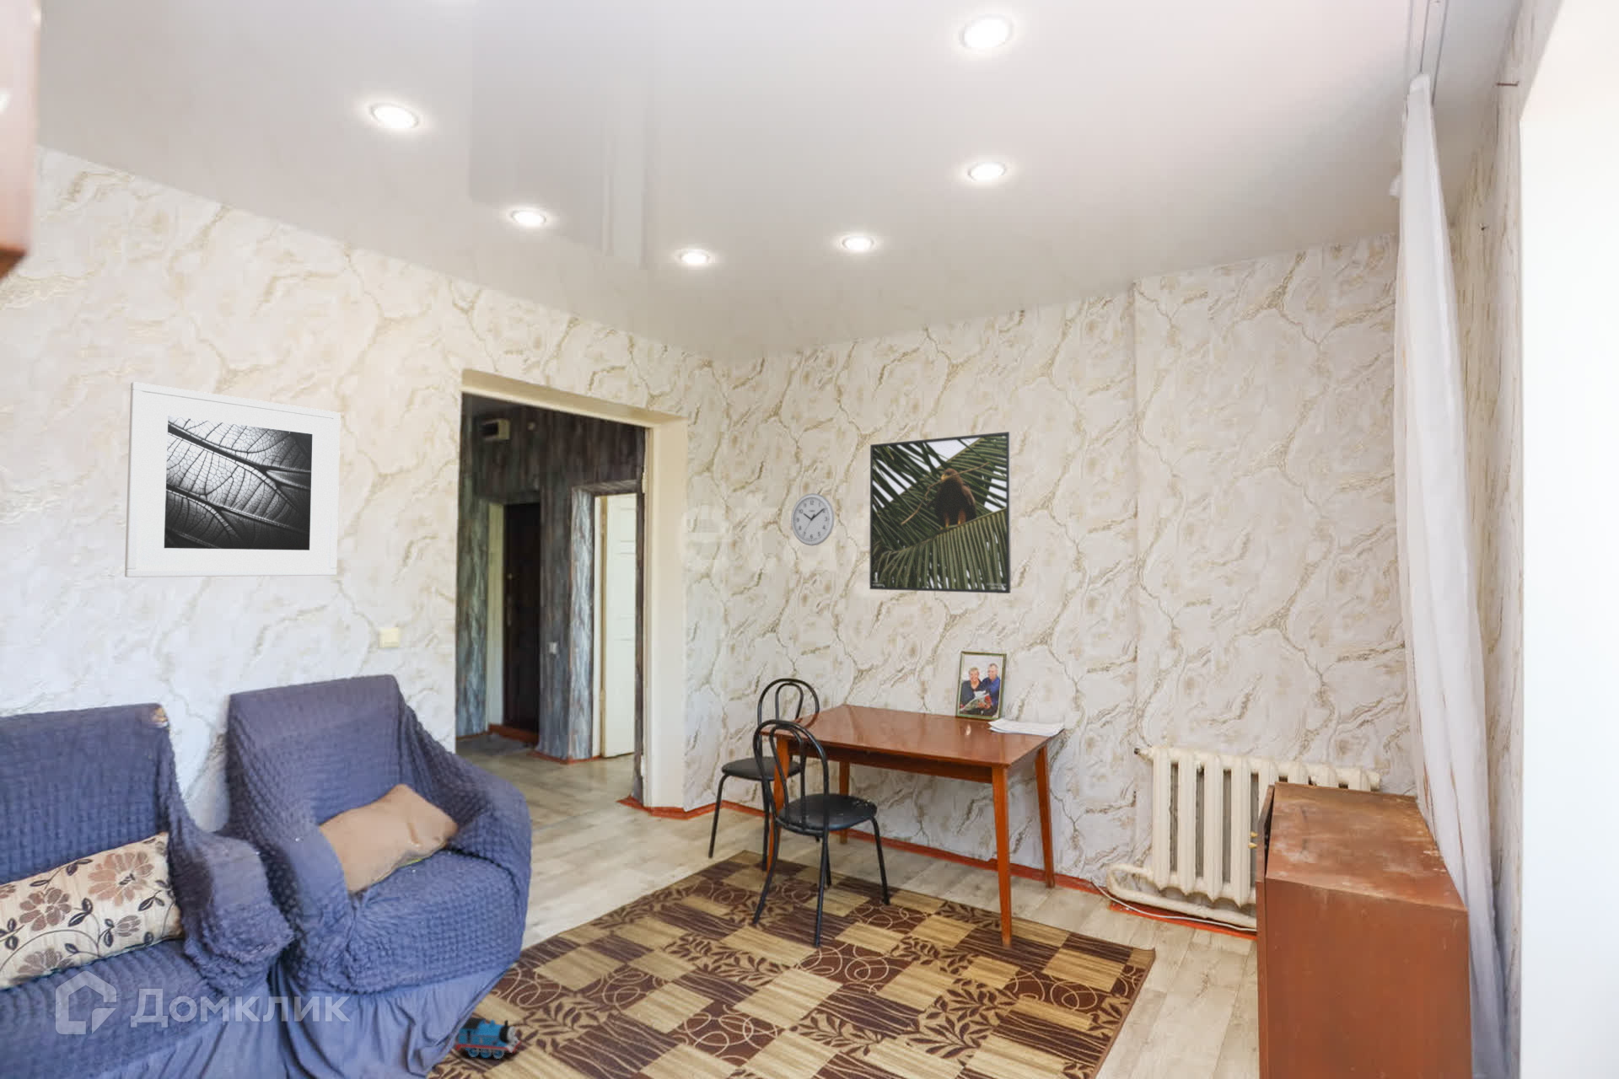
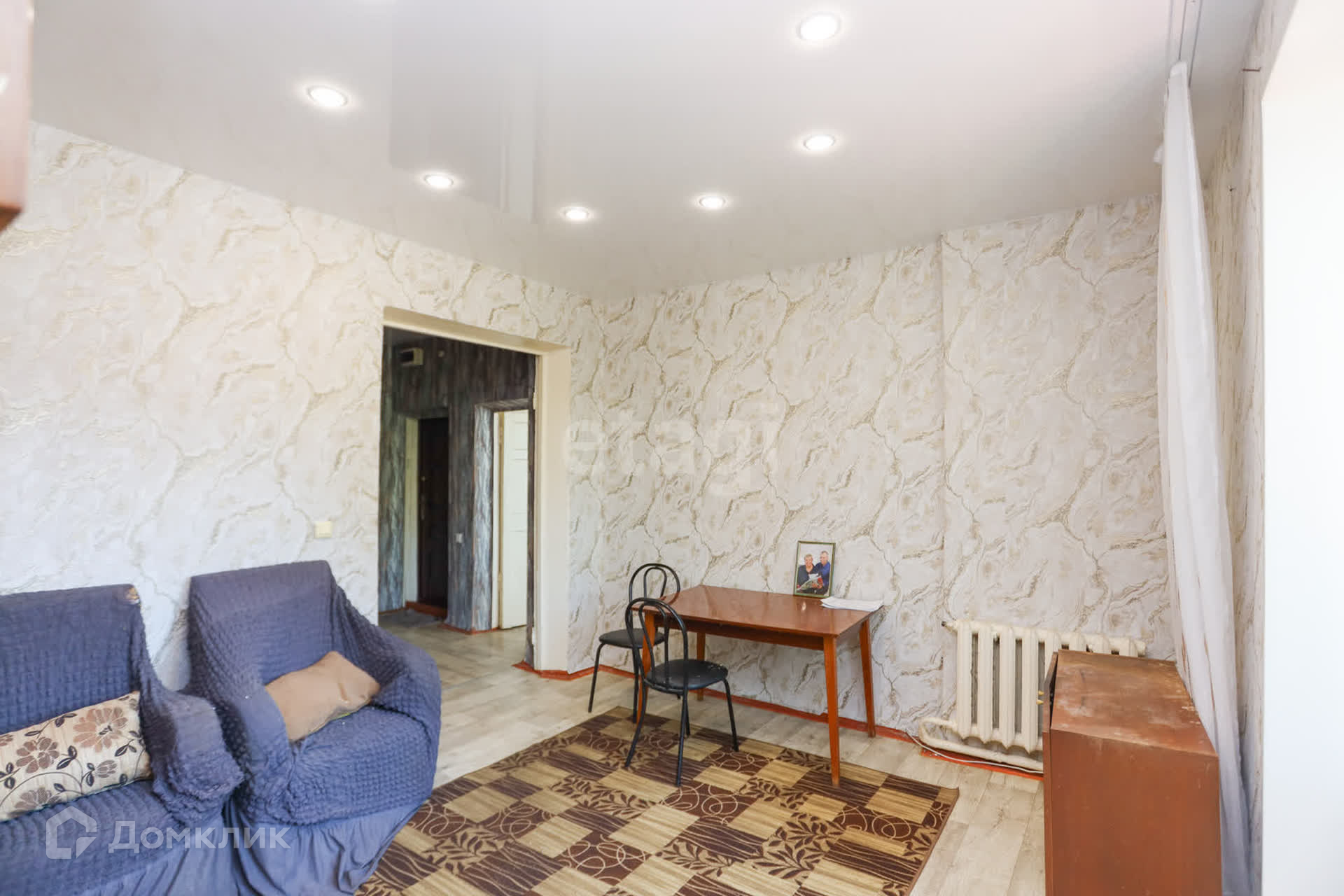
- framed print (936, 514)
- toy train (489, 1036)
- wall clock (811, 519)
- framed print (242, 488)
